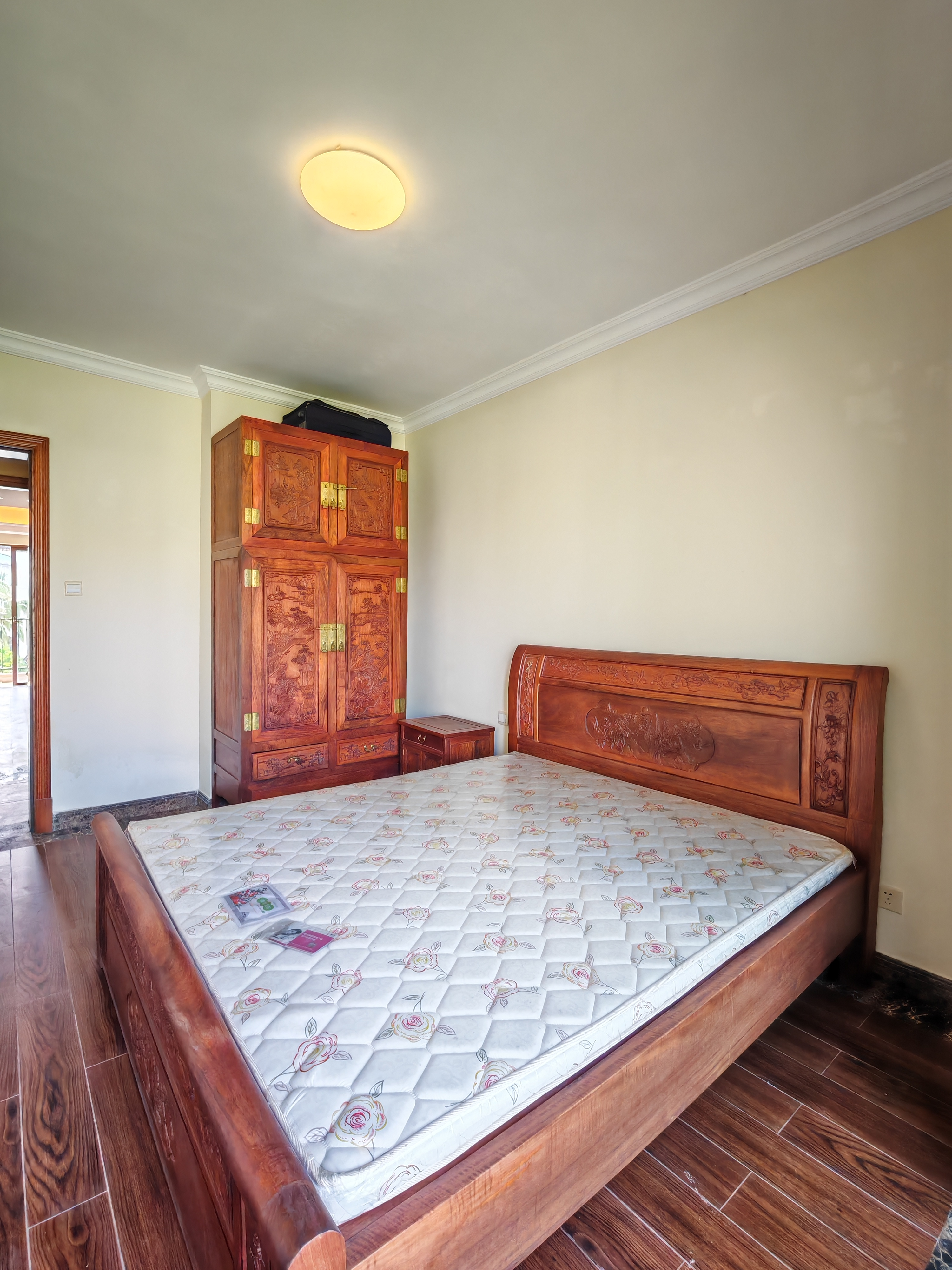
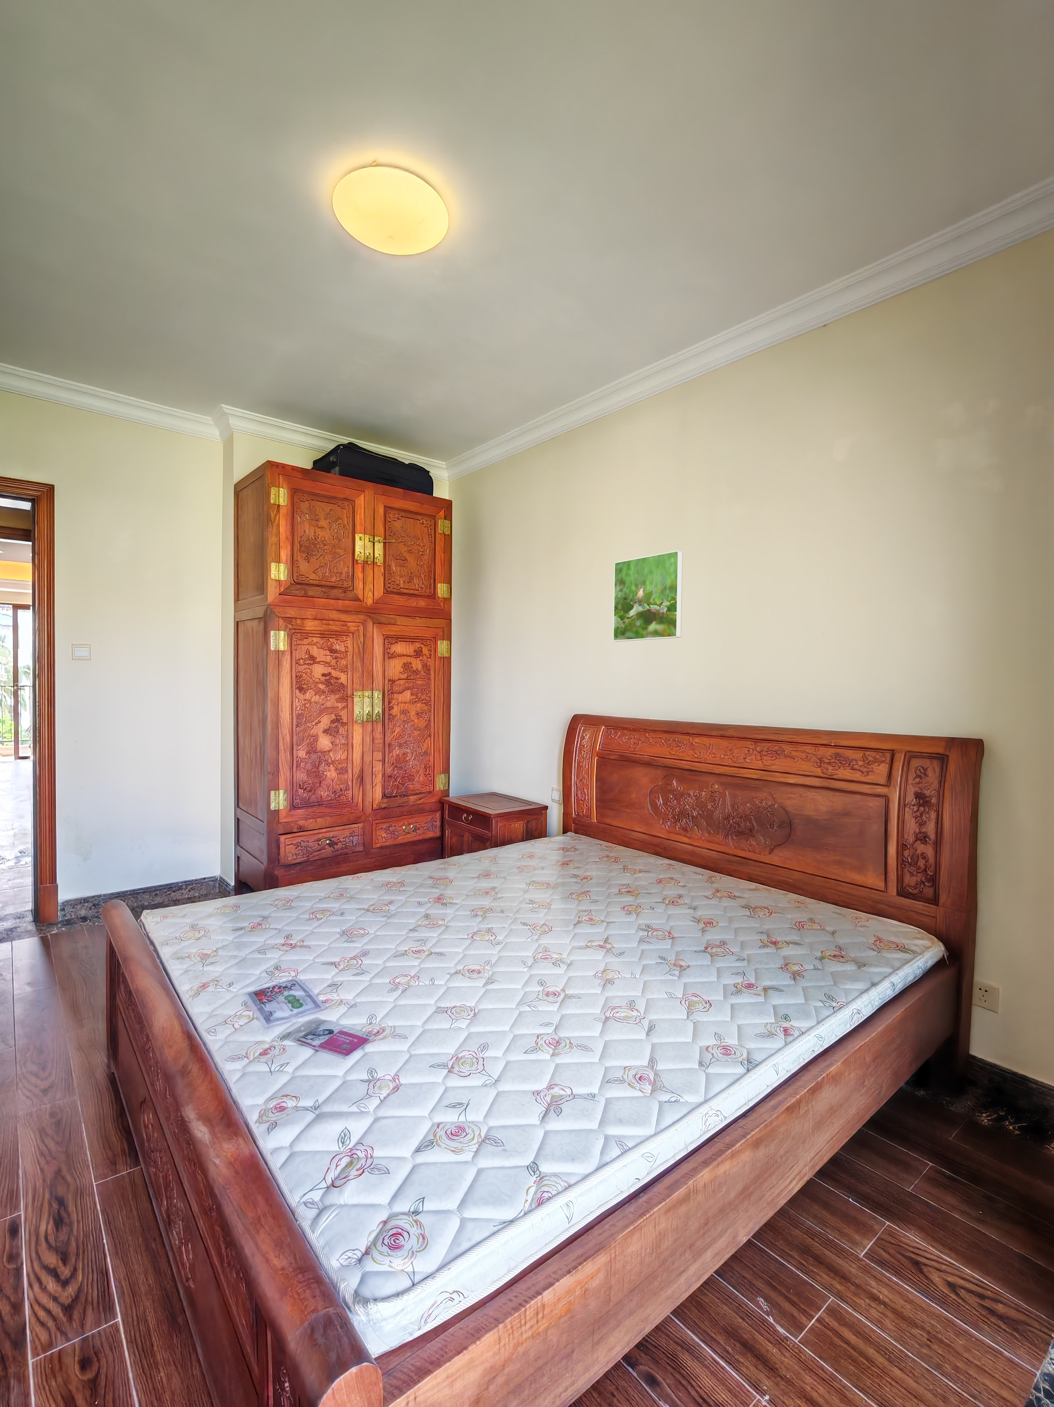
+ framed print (647, 598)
